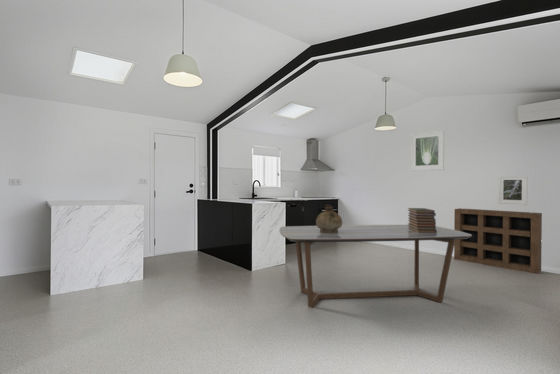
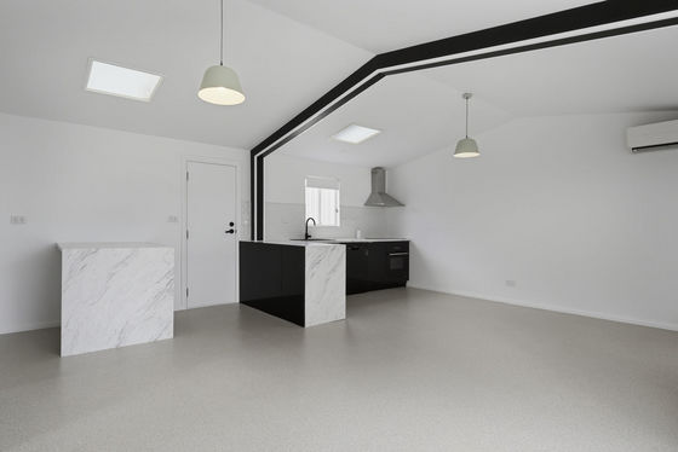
- shelving unit (494, 237)
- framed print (426, 151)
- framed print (512, 189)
- dining table (368, 241)
- book stack (420, 219)
- ceramic jug (329, 219)
